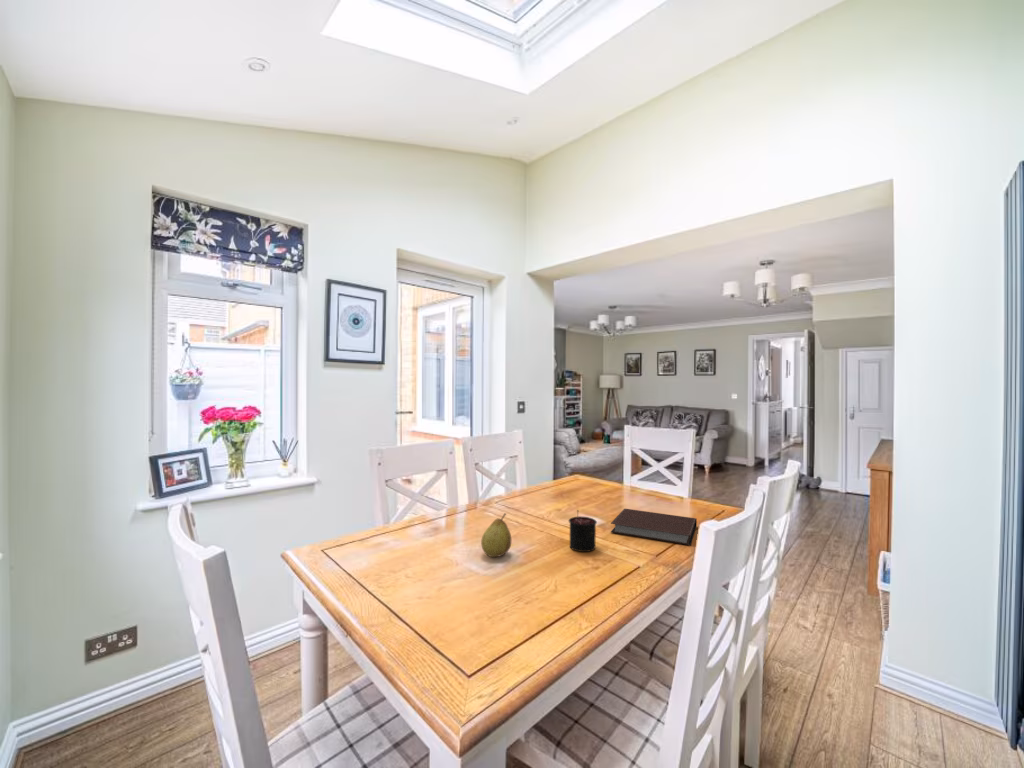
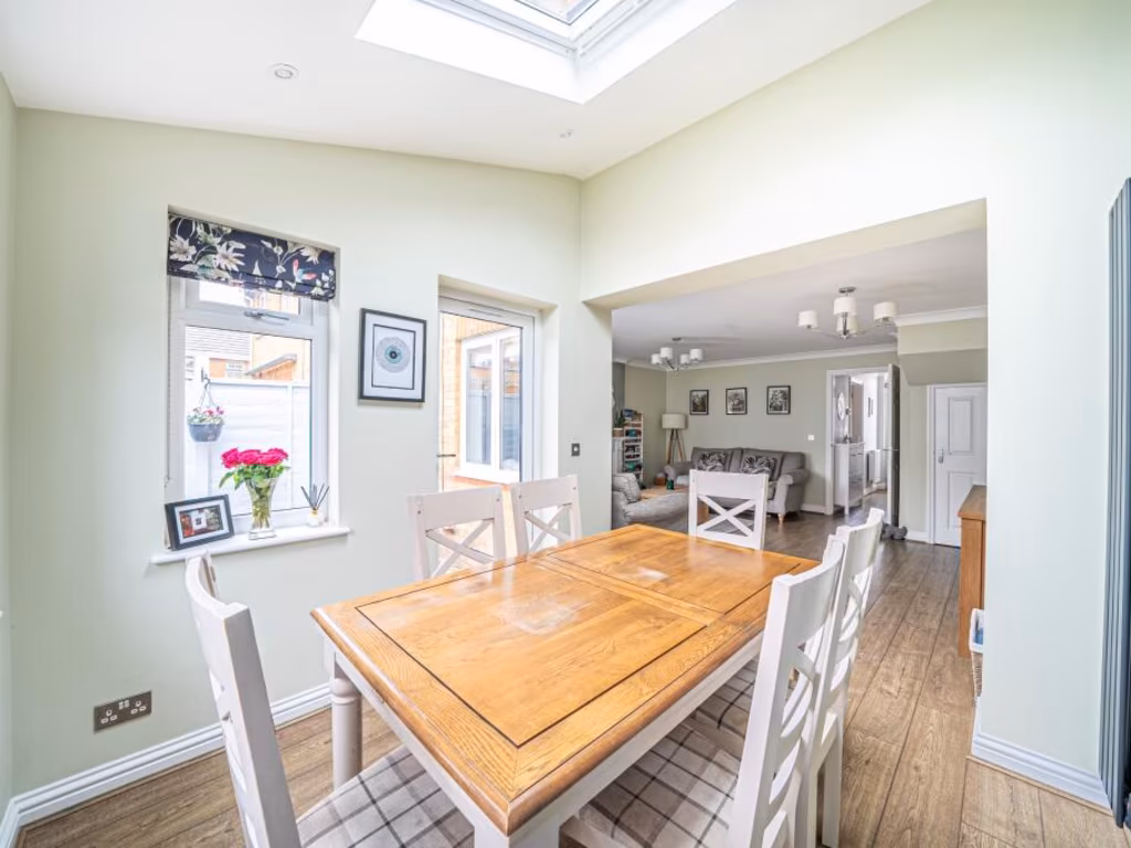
- fruit (496, 534)
- candle (582, 527)
- notebook (654, 524)
